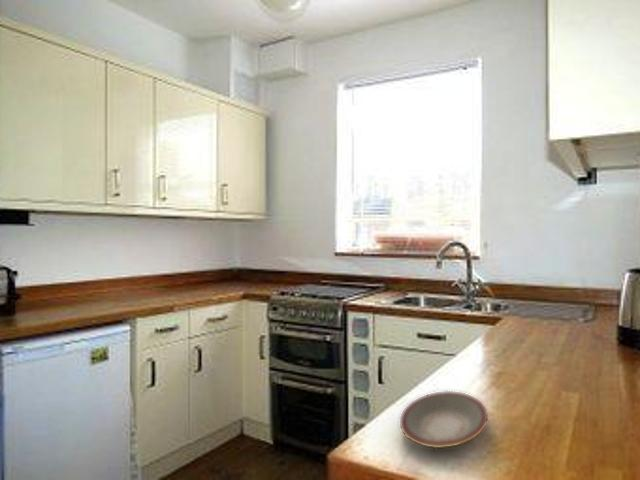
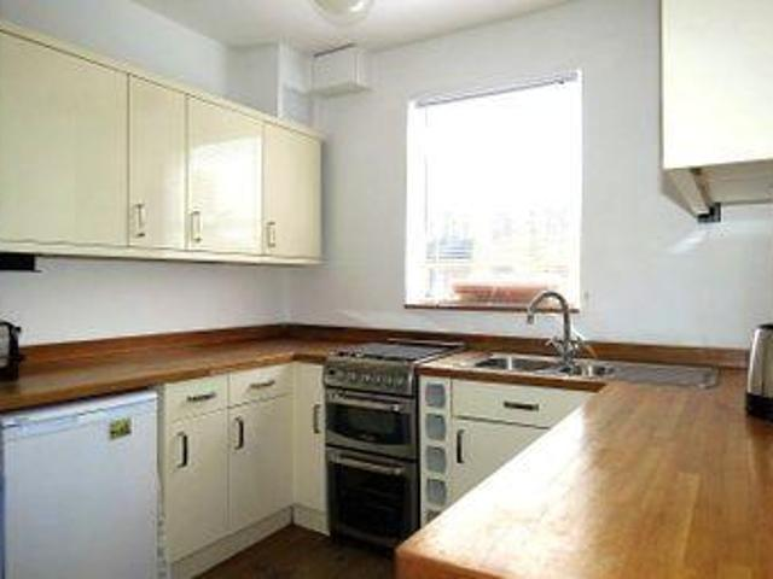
- plate (444, 420)
